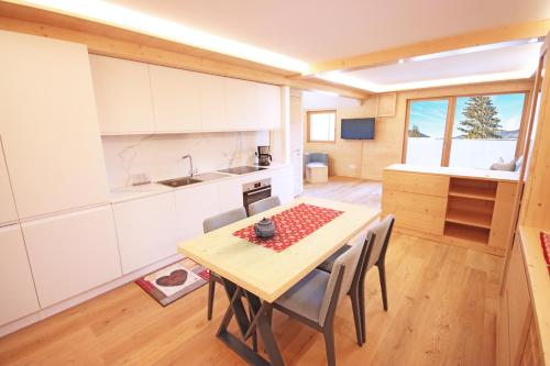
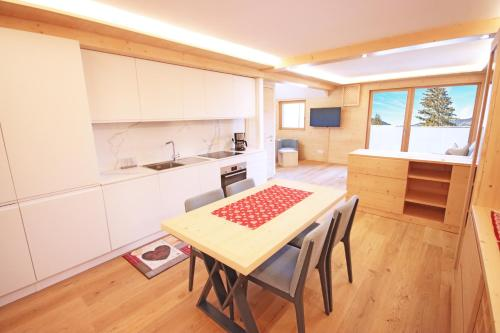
- teapot (265, 226)
